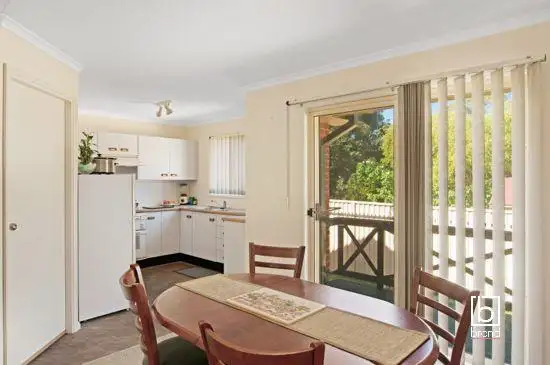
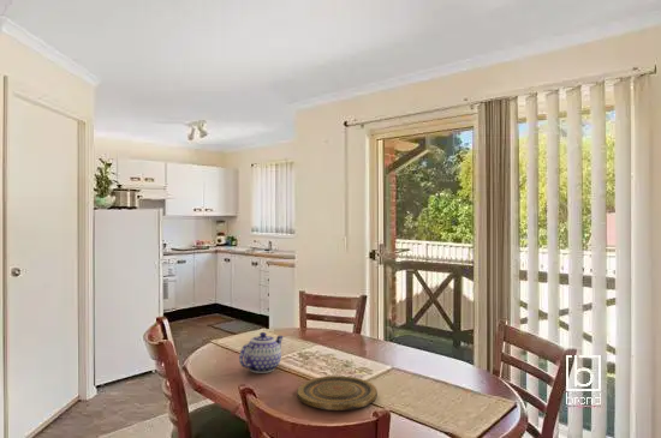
+ plate (337, 391)
+ teapot (262, 350)
